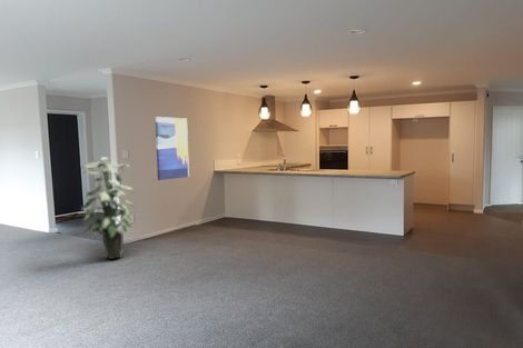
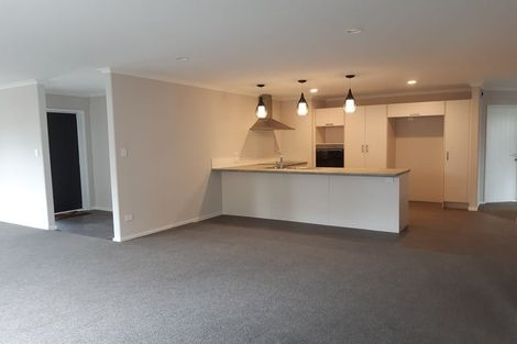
- wall art (172, 148)
- indoor plant (107, 207)
